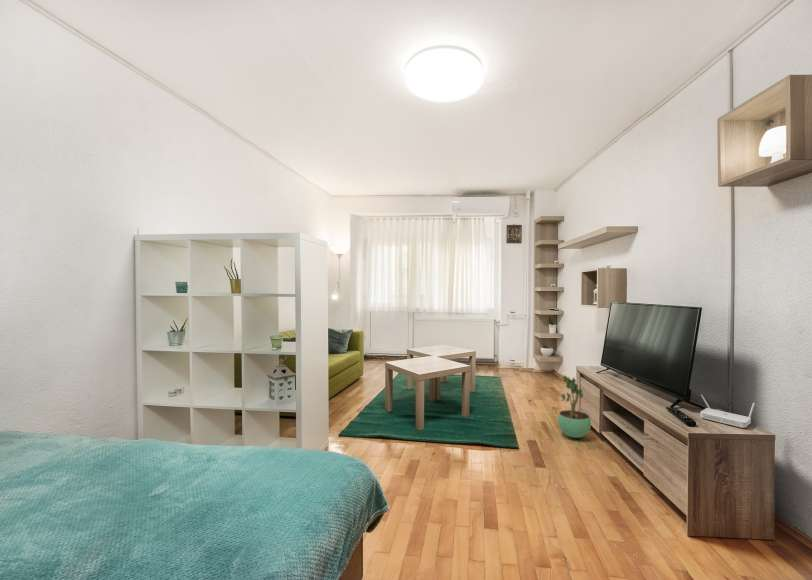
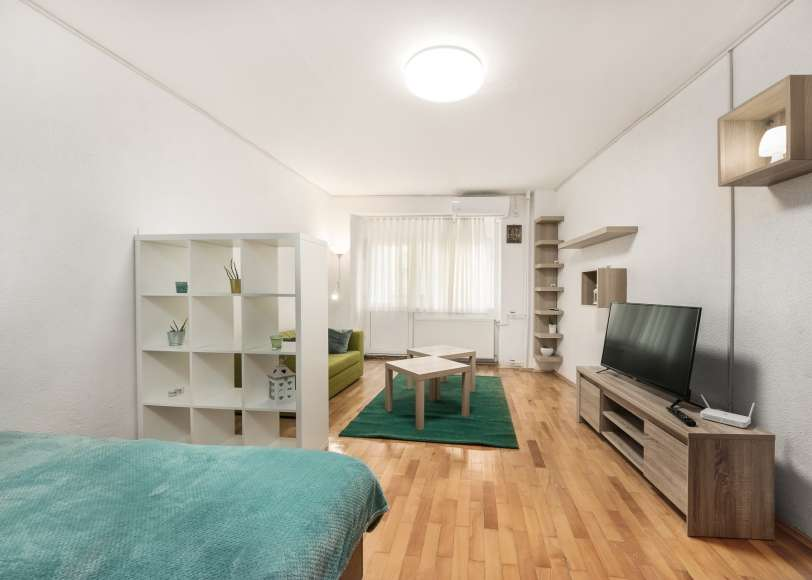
- potted plant (574, 406)
